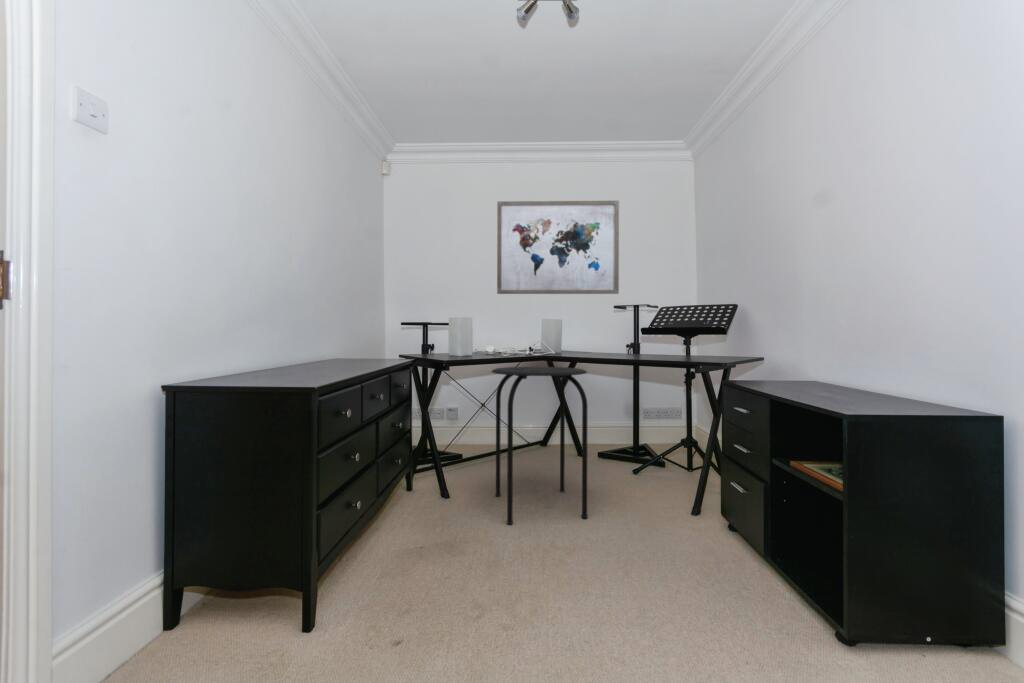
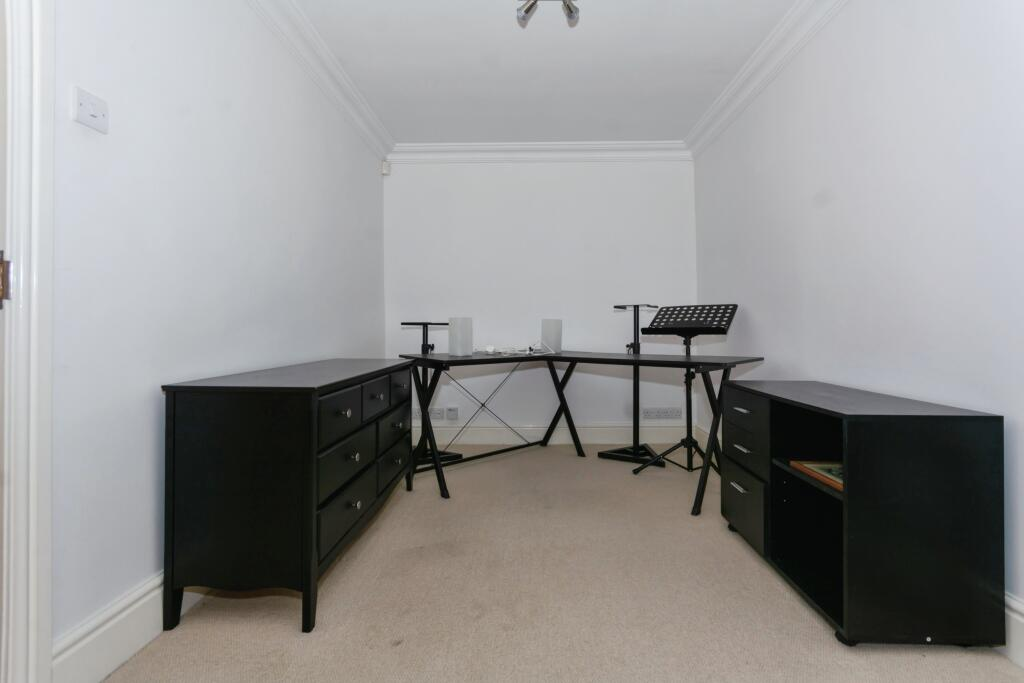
- stool (560, 437)
- wall art (557, 247)
